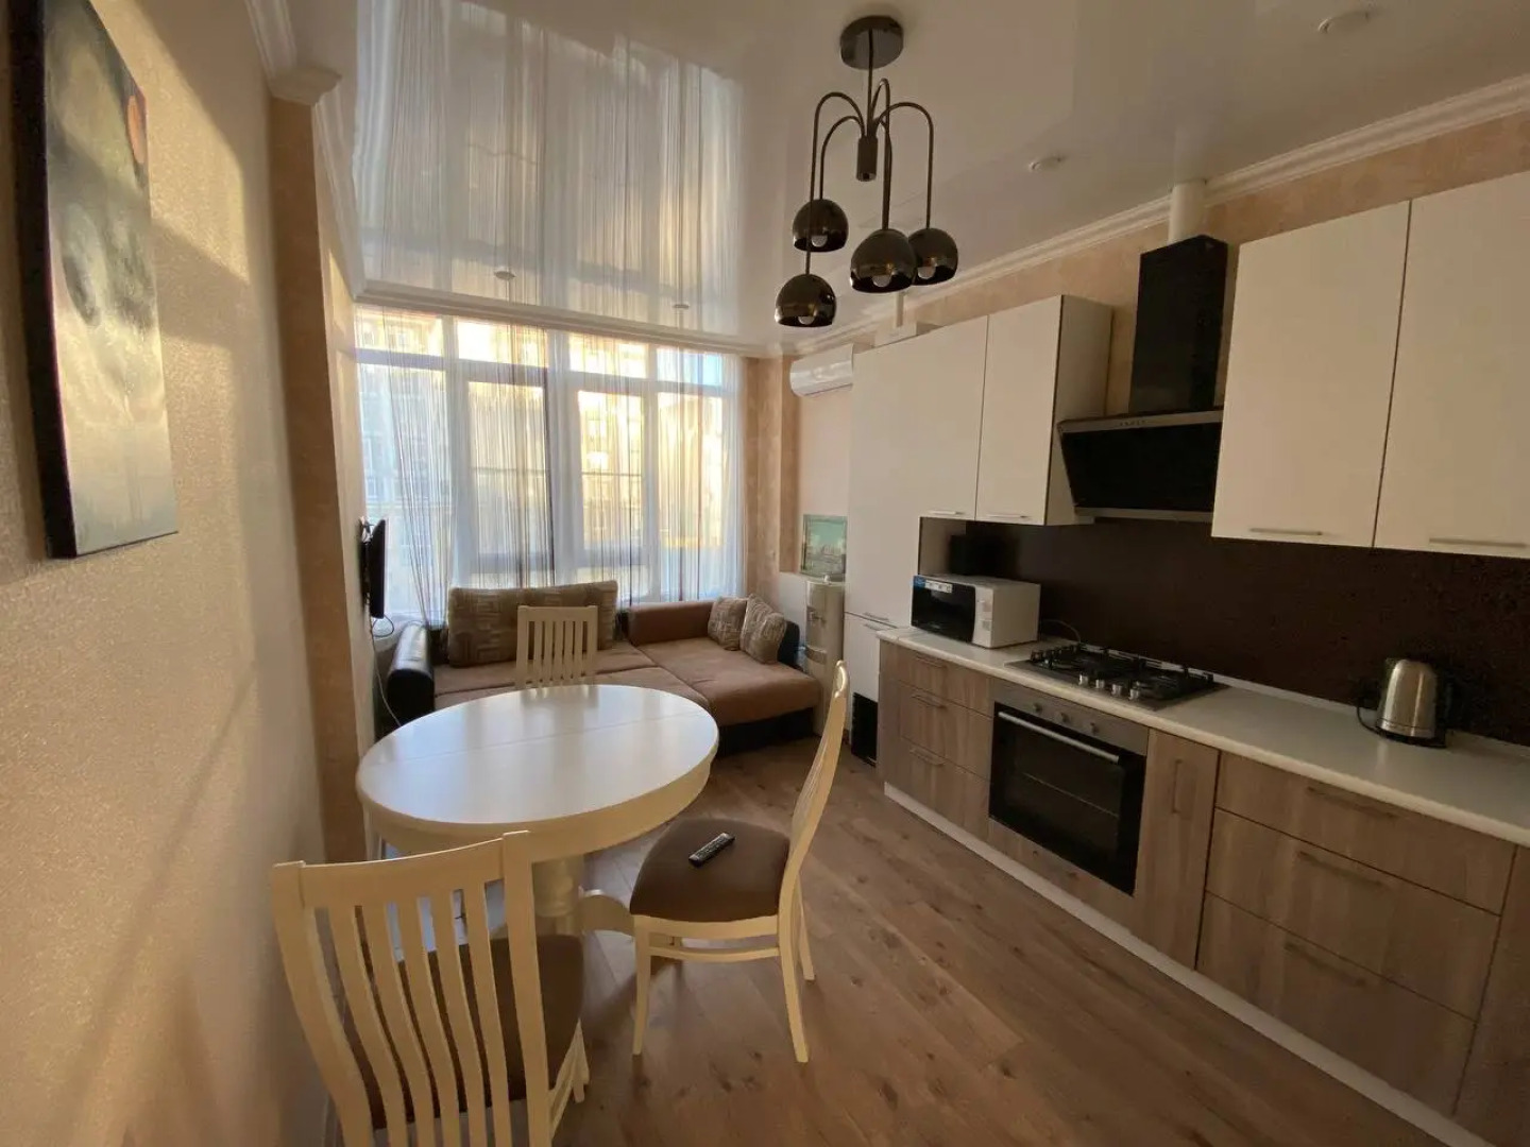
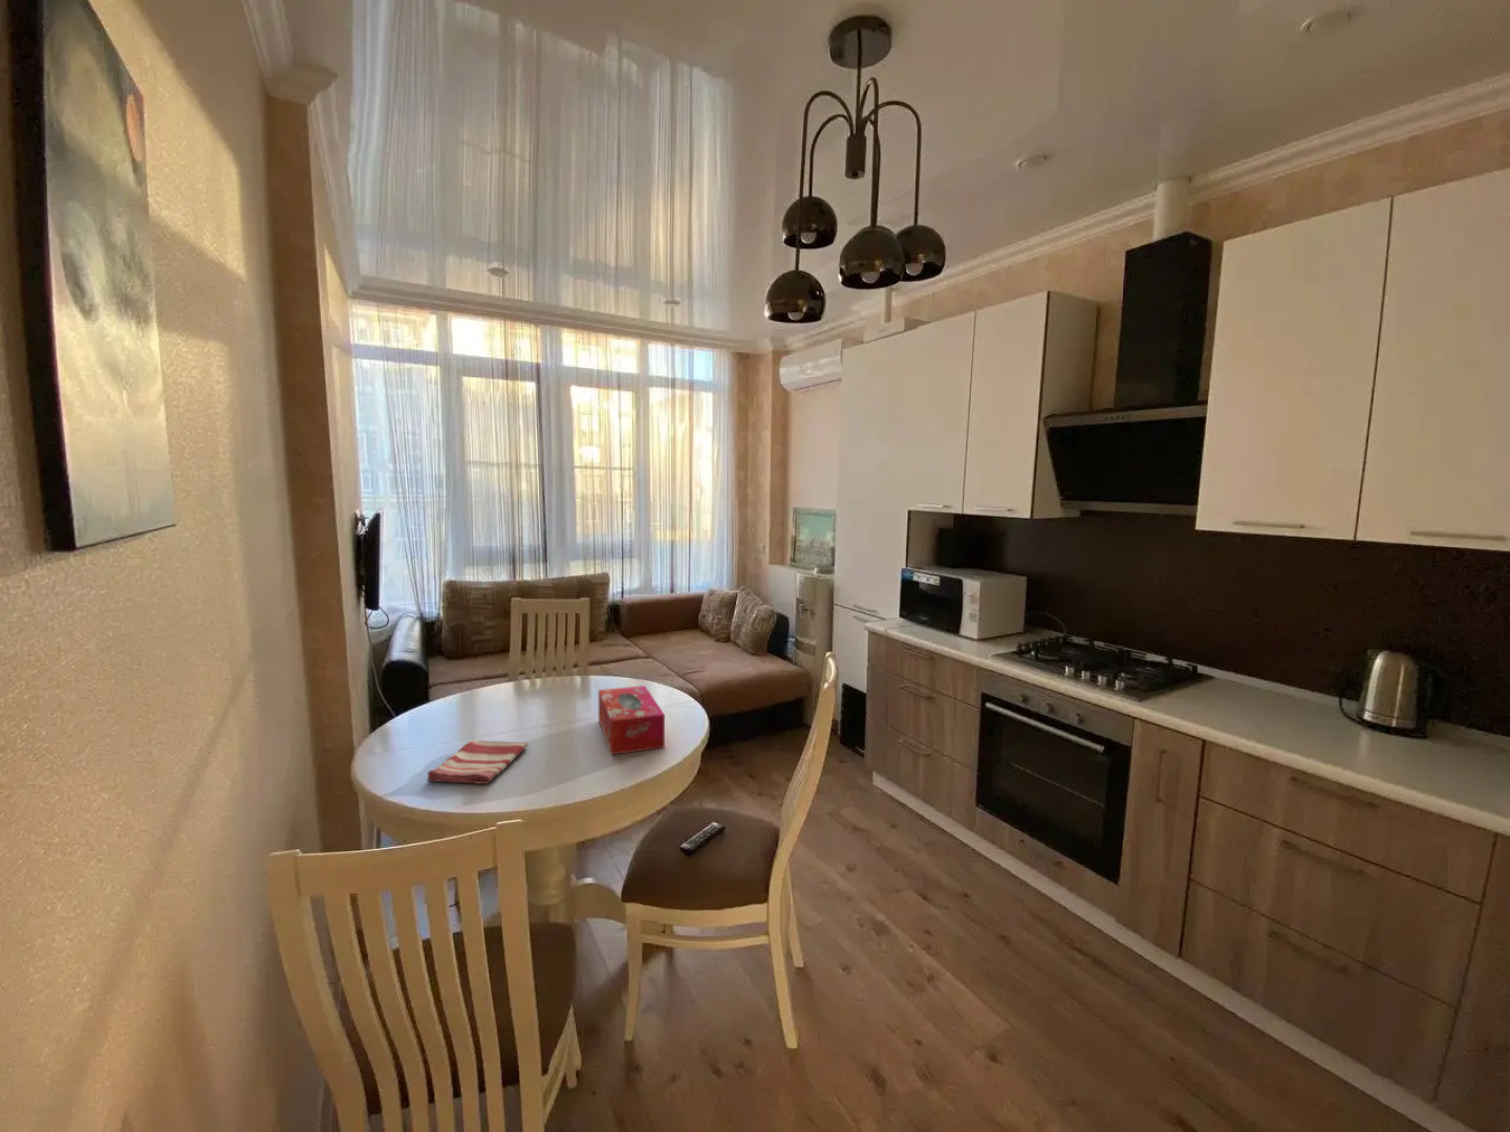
+ dish towel (480, 759)
+ tissue box (629, 717)
